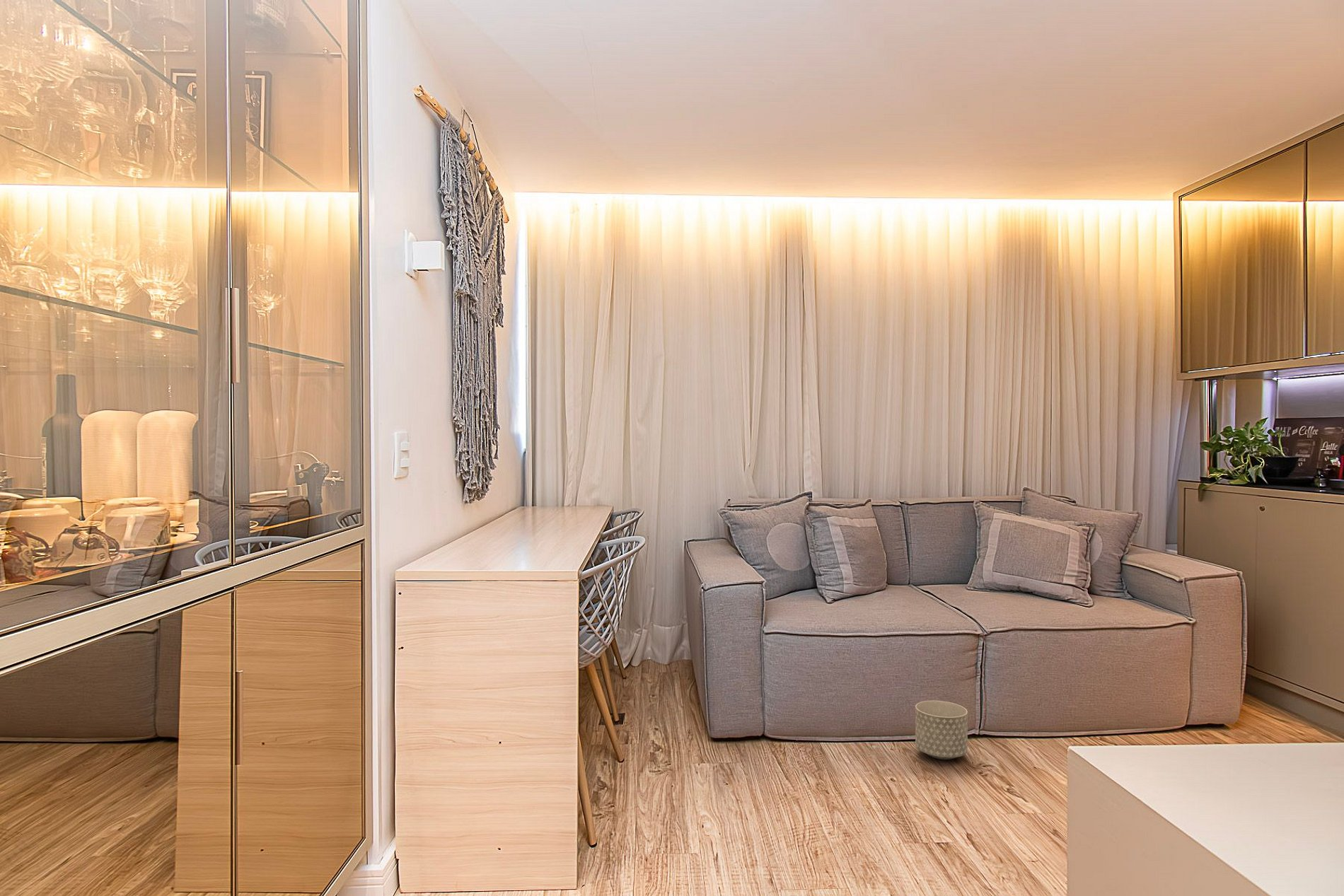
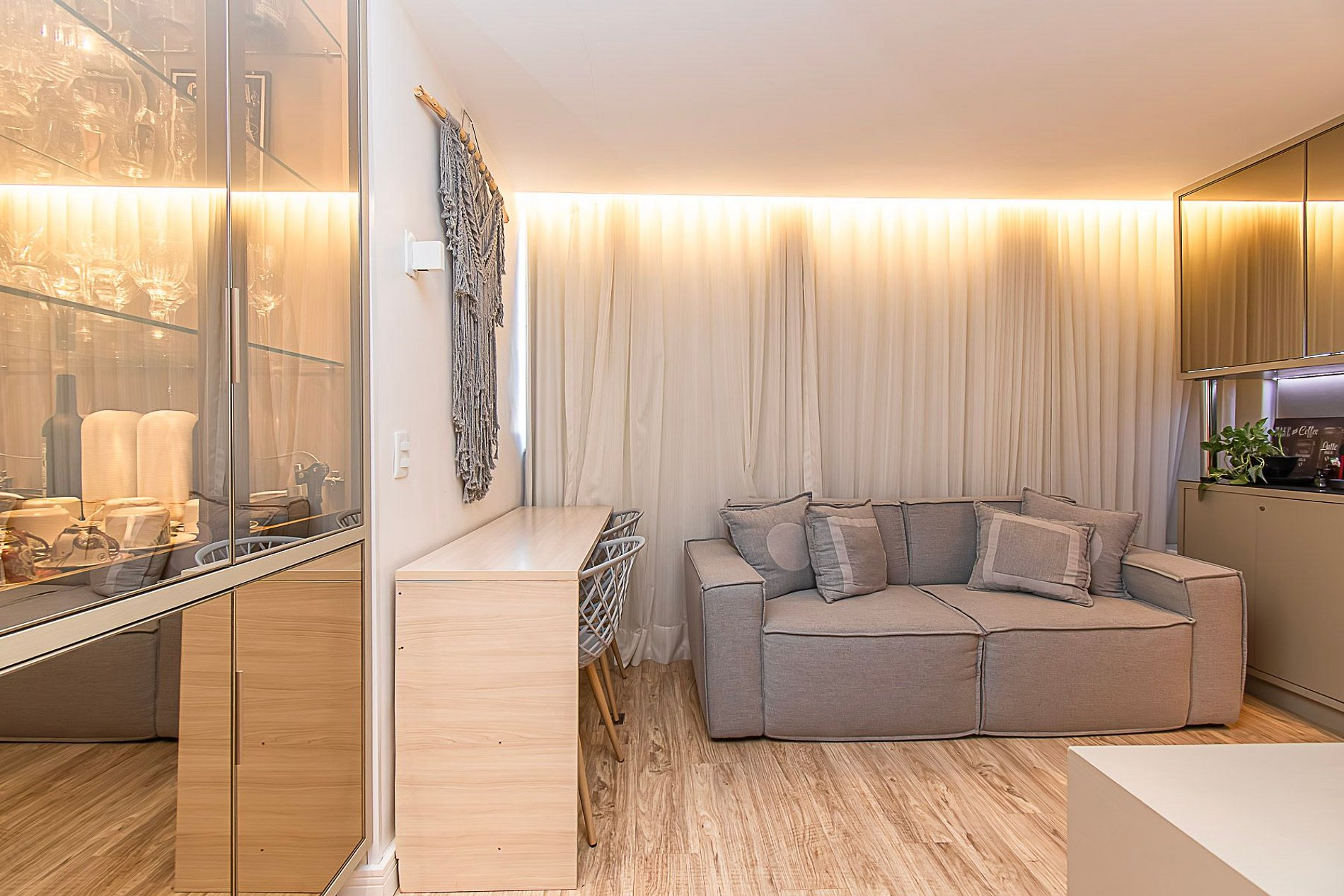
- planter (941, 732)
